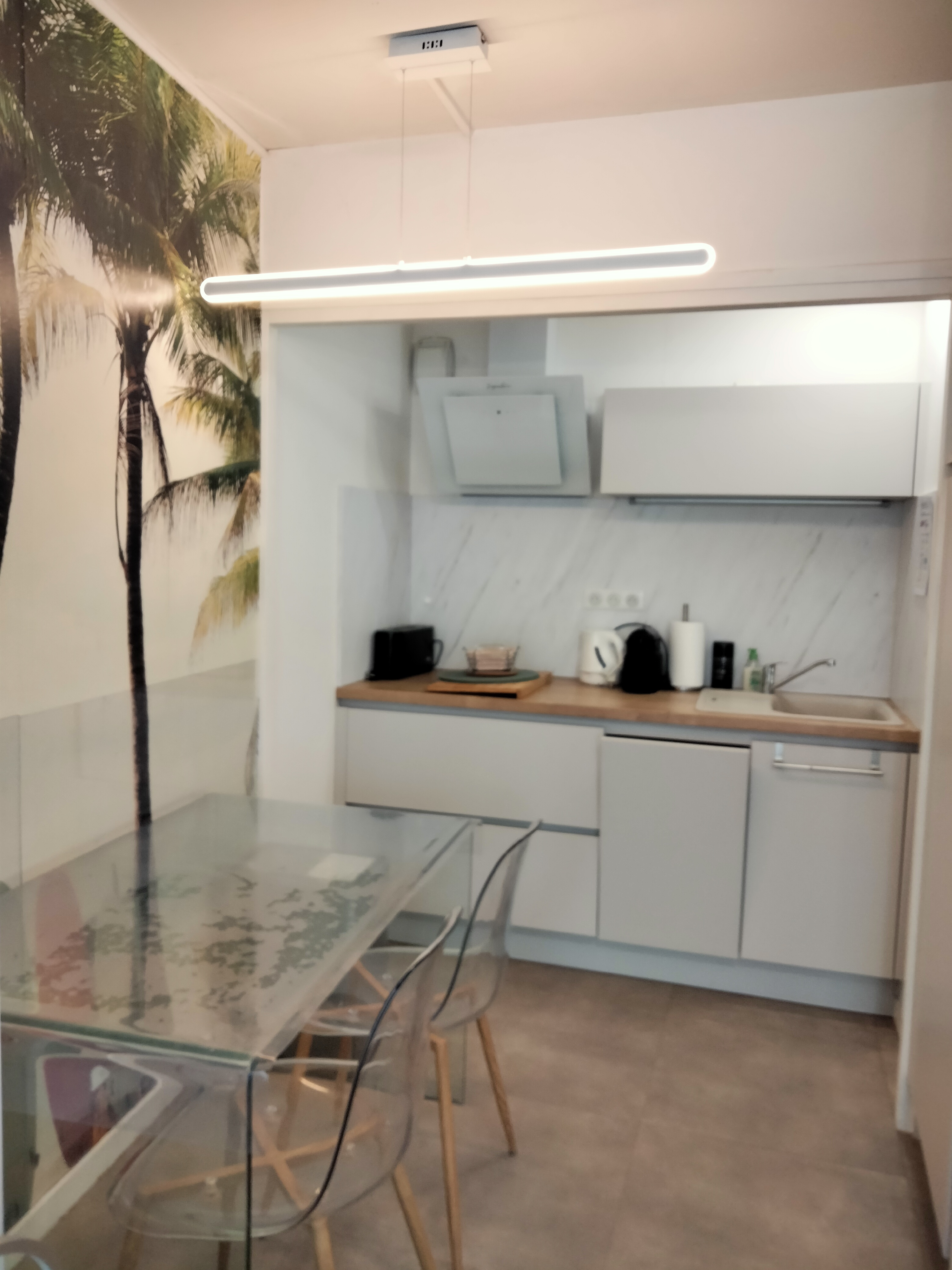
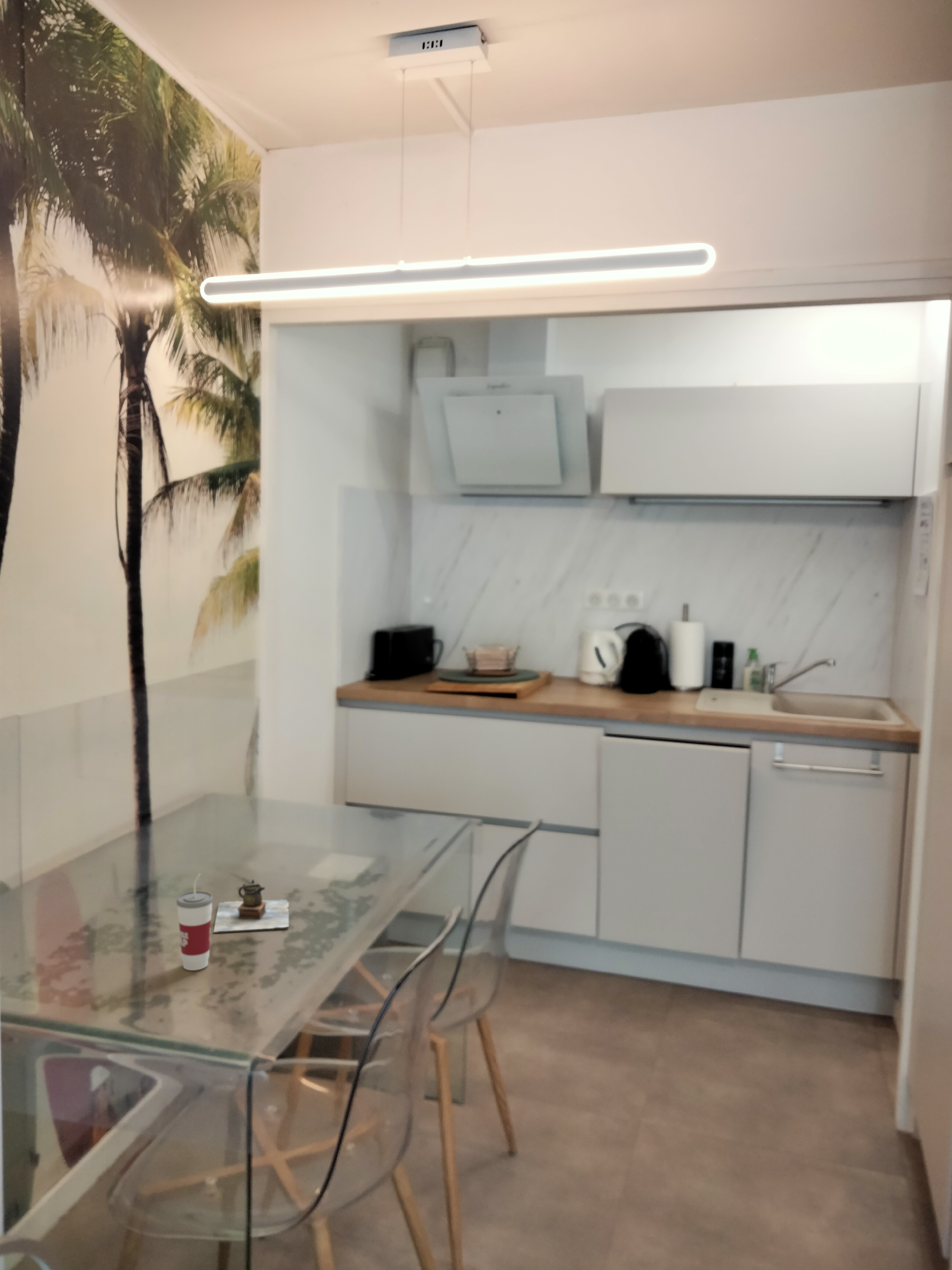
+ teapot (253, 898)
+ cup (195, 919)
